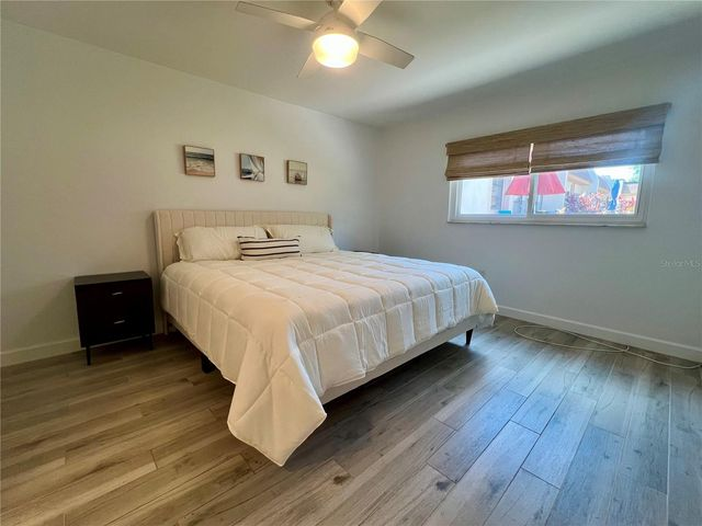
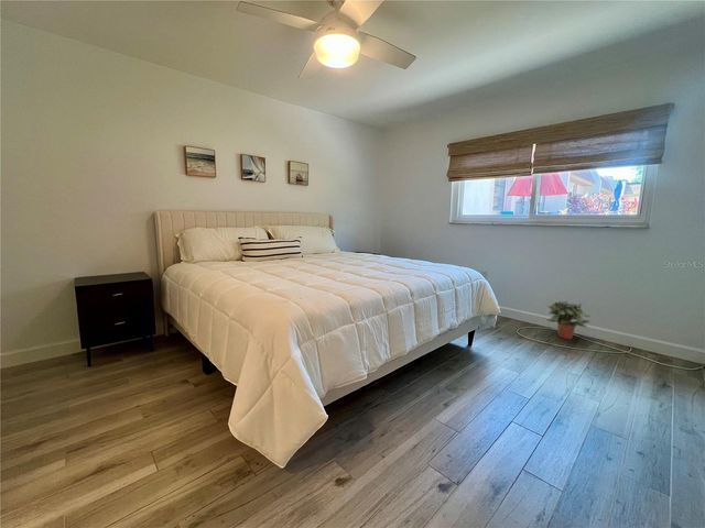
+ potted plant (567, 319)
